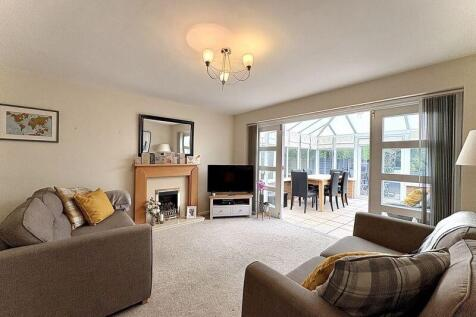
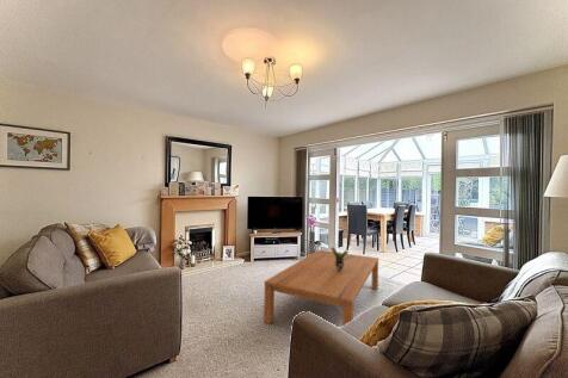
+ potted plant (339, 259)
+ coffee table (329, 285)
